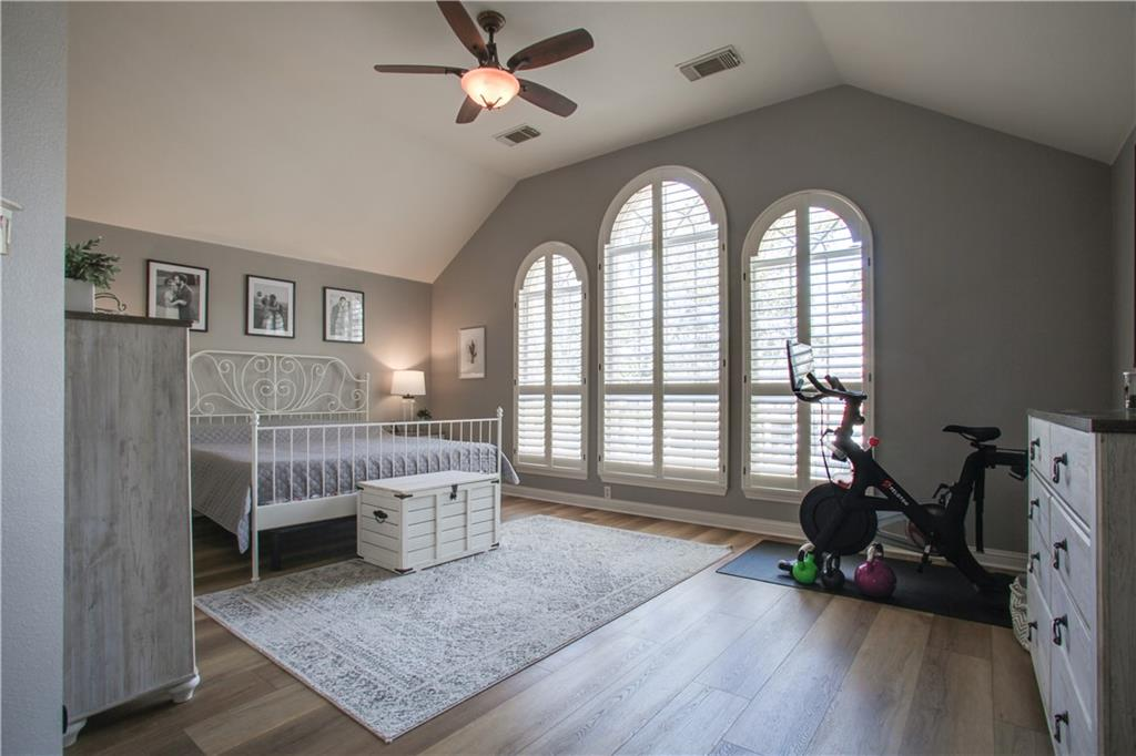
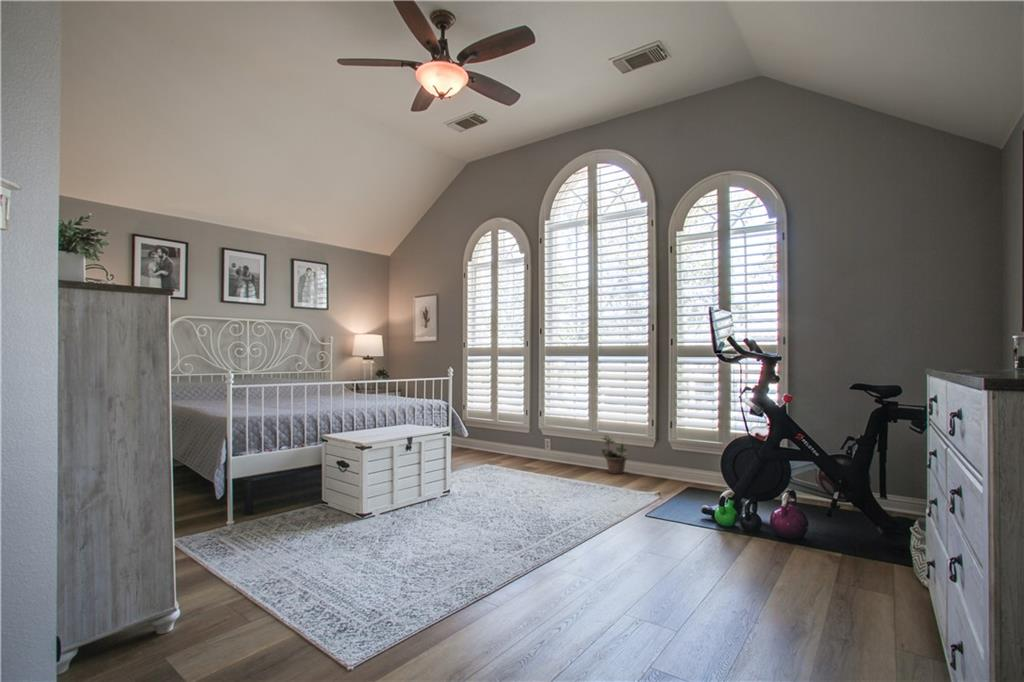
+ potted plant (615, 453)
